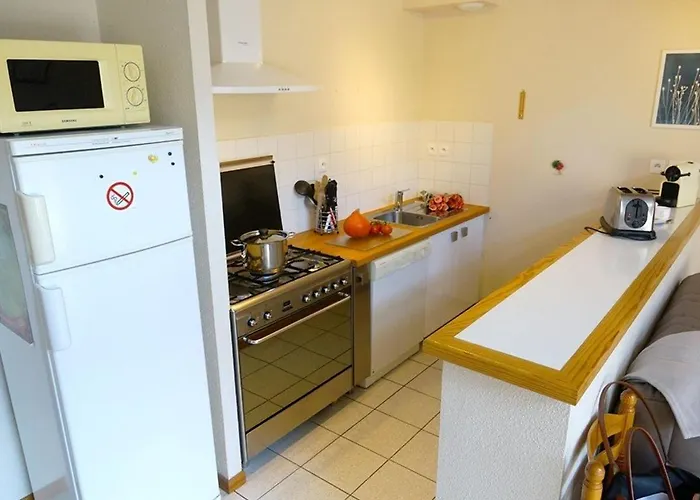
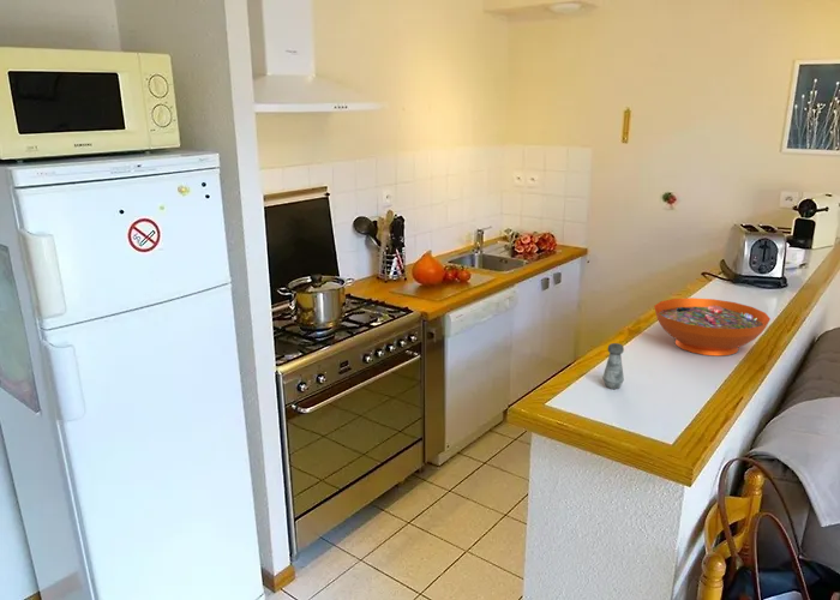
+ salt shaker (613, 365)
+ decorative bowl (708, 328)
